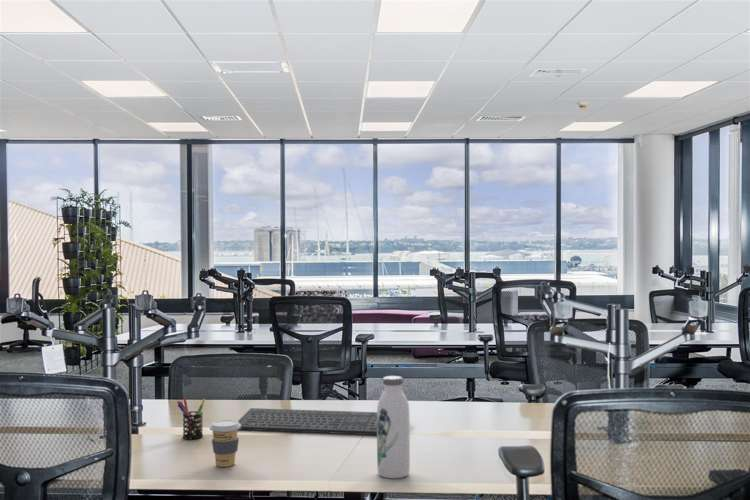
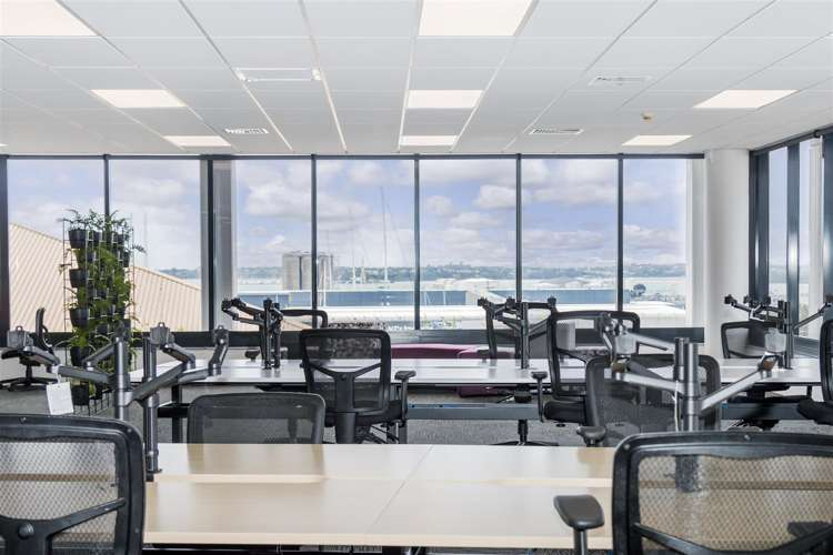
- coffee cup (225, 443)
- keyboard (320, 421)
- pen holder (193, 417)
- water bottle (393, 425)
